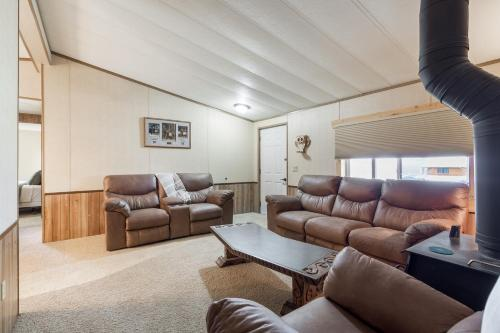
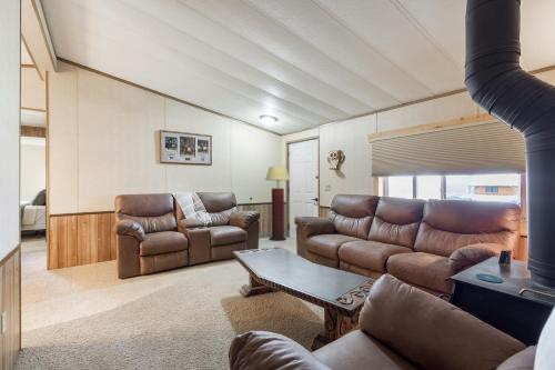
+ floor lamp (278, 202)
